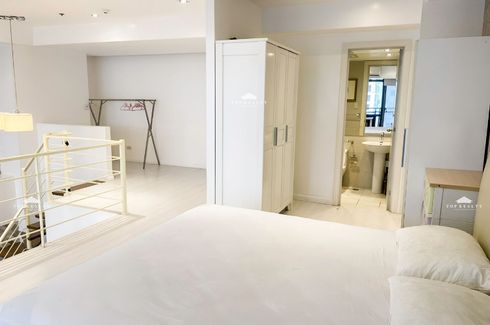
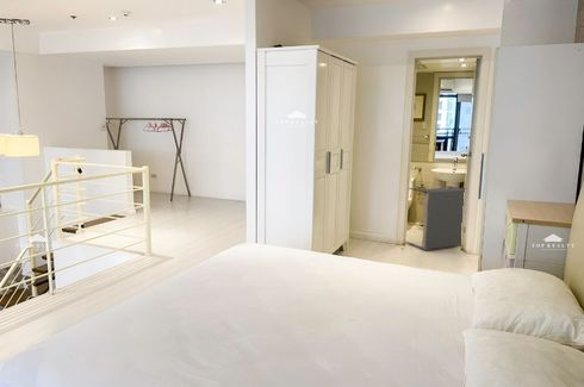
+ laundry hamper (436, 217)
